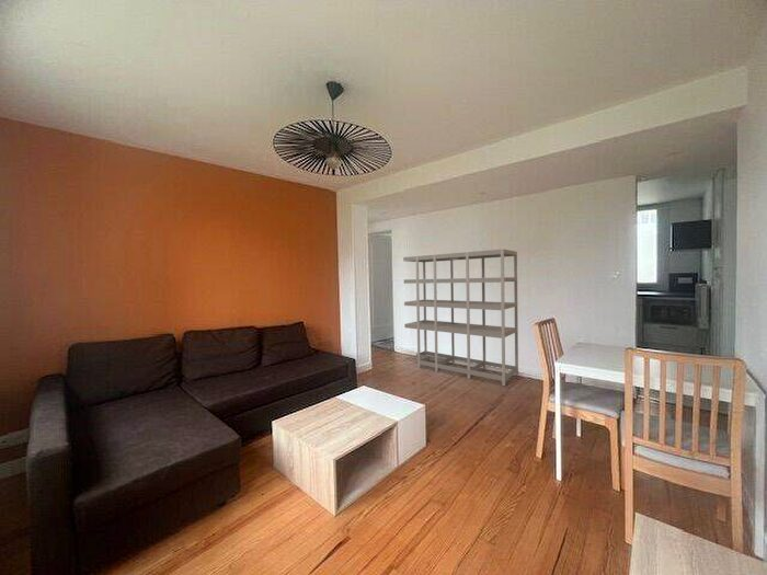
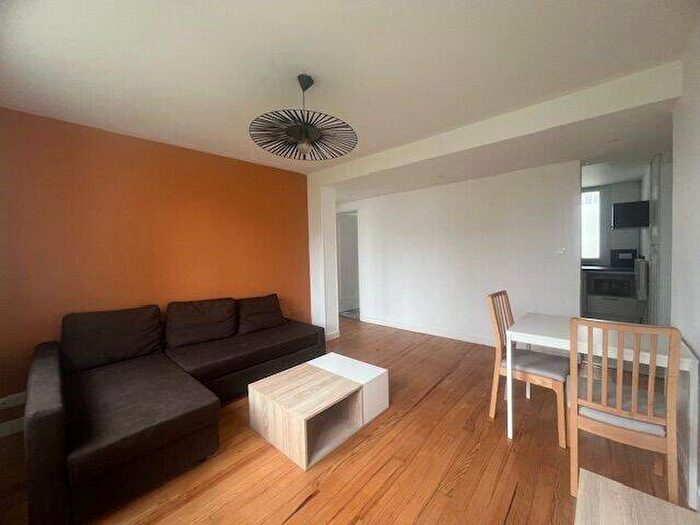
- shelving unit (453, 312)
